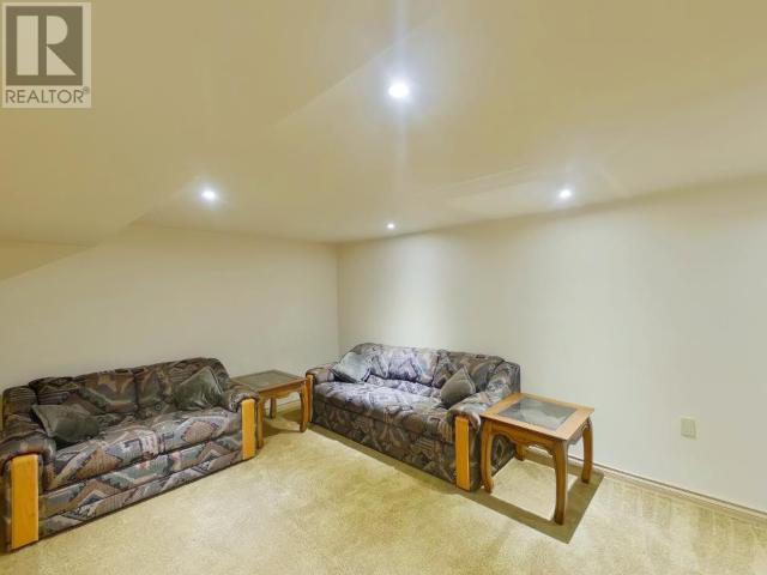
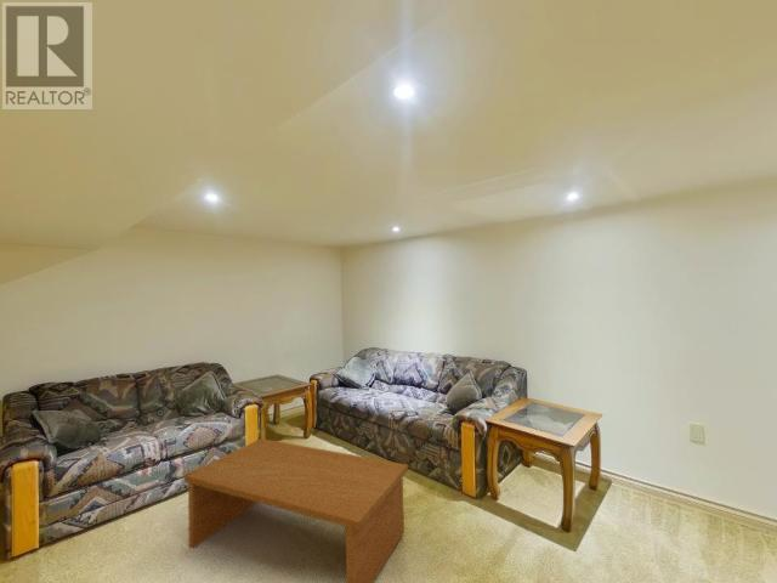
+ coffee table (297, 505)
